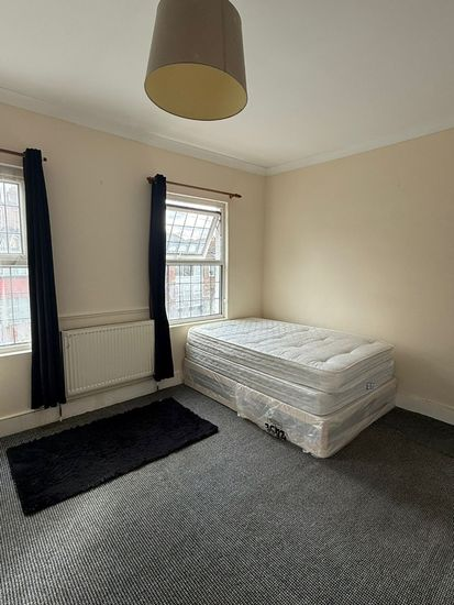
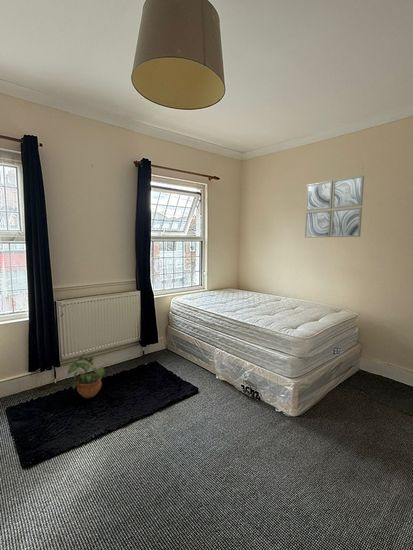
+ potted plant (86, 373)
+ wall art (331, 208)
